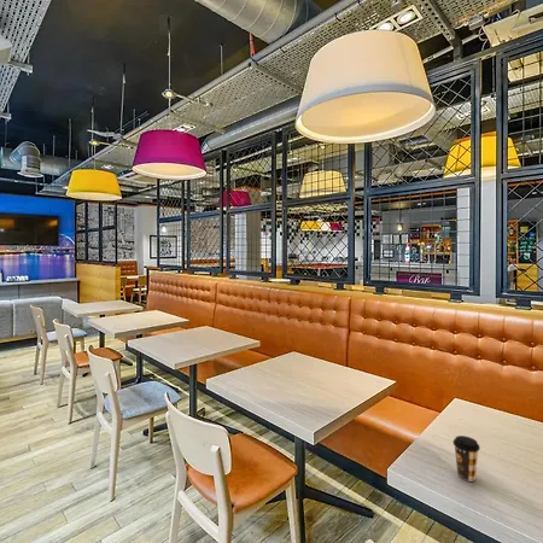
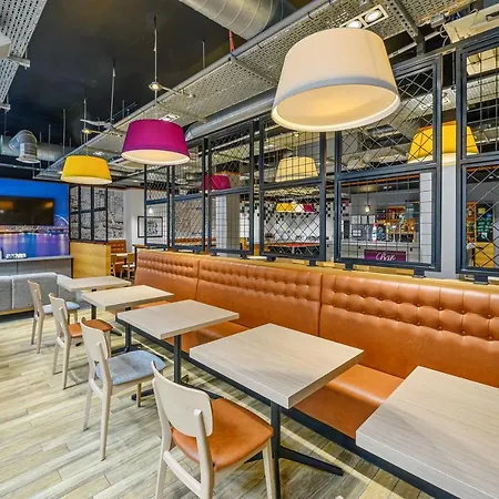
- coffee cup (466, 457)
